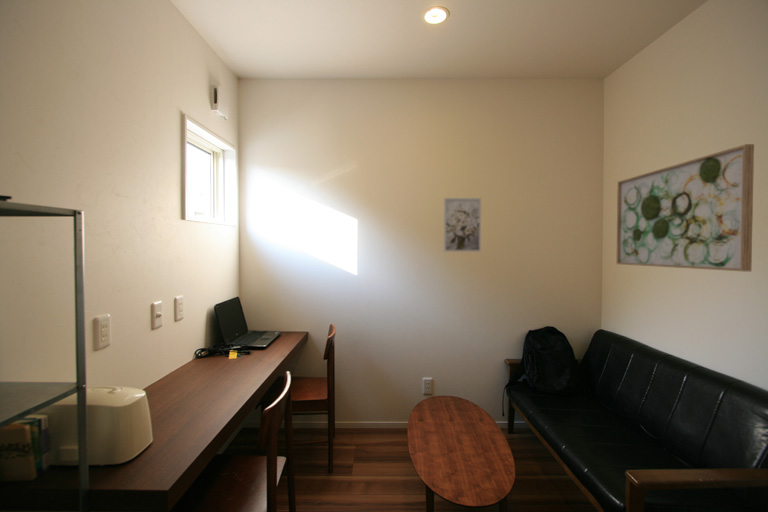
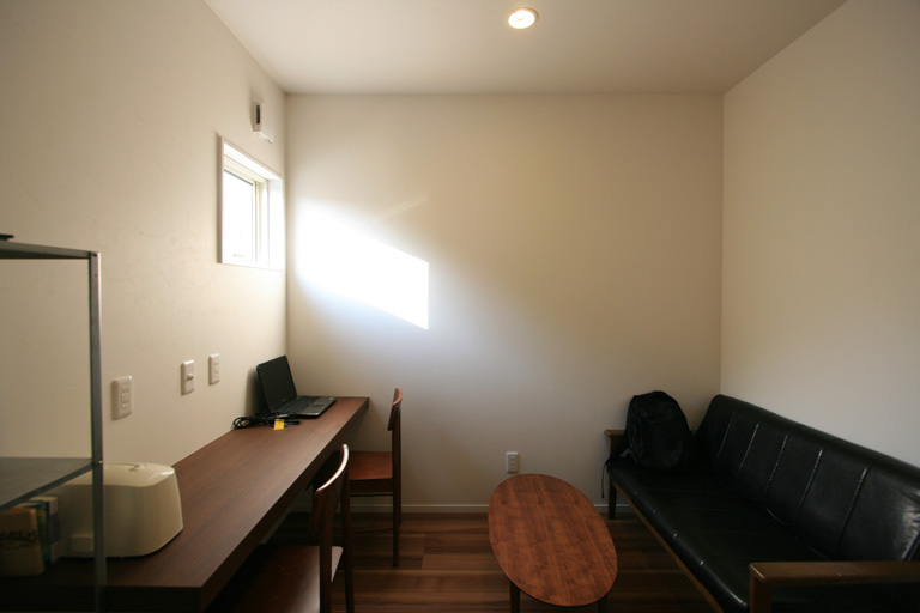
- wall art (462, 224)
- wall art (668, 217)
